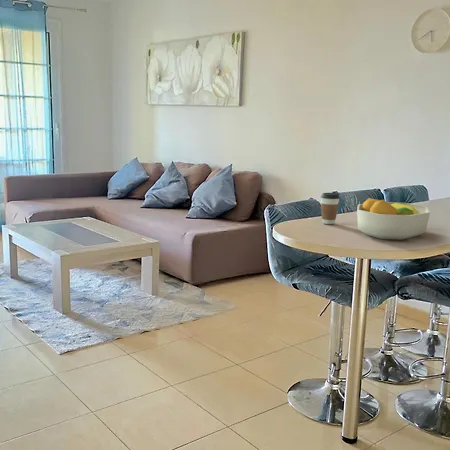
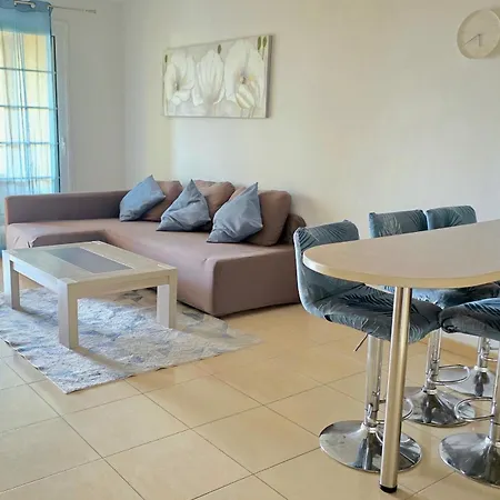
- fruit bowl (392, 215)
- coffee cup (329, 208)
